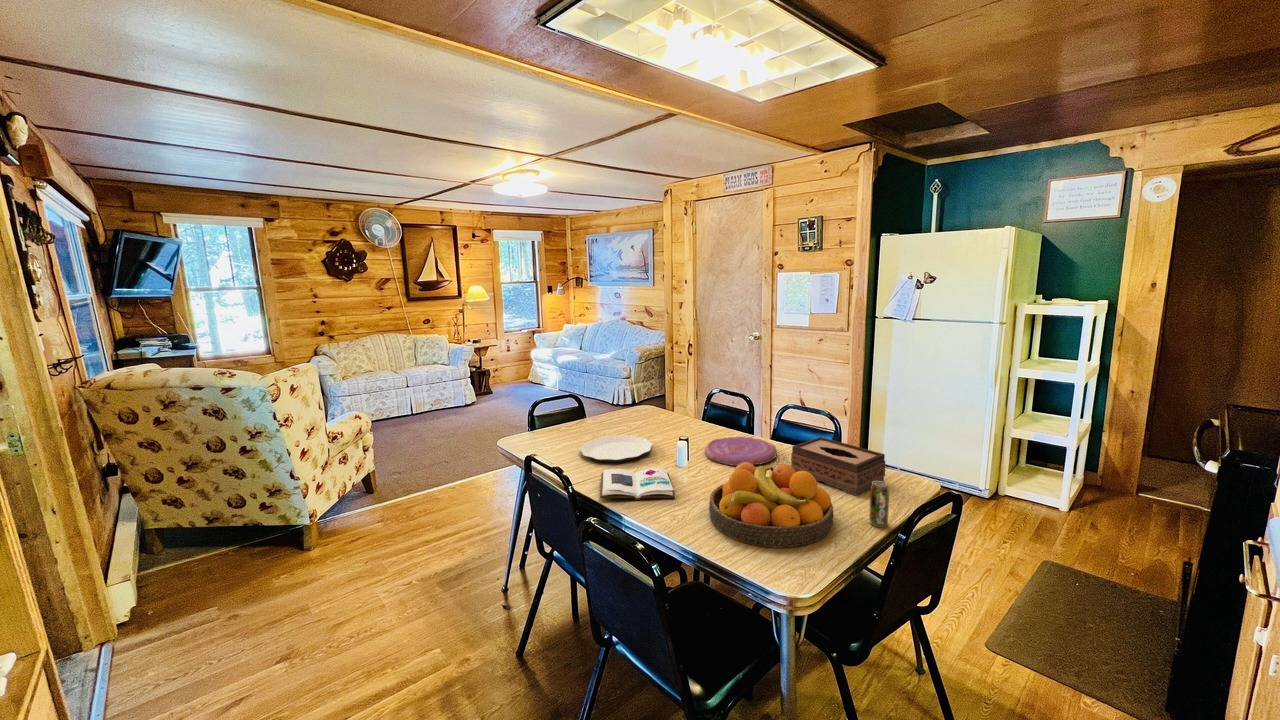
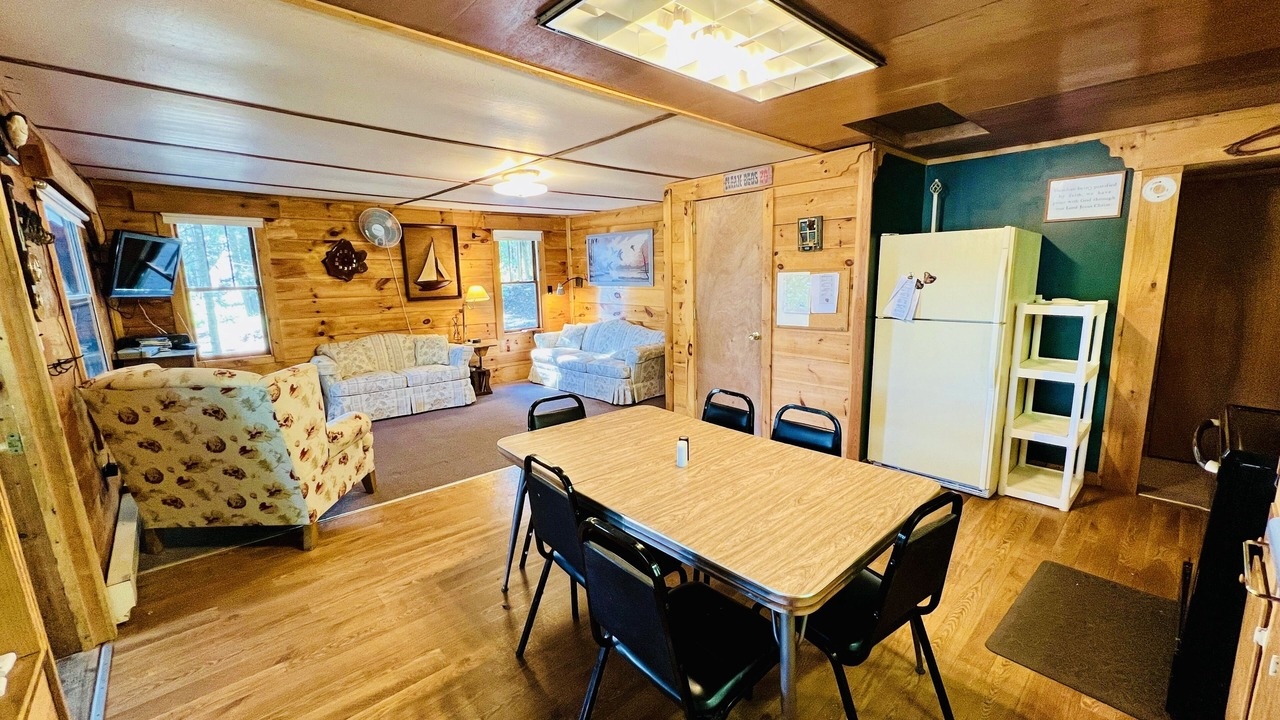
- tissue box (836, 464)
- plate (616, 449)
- fruit bowl (769, 492)
- book (636, 482)
- beverage can (879, 503)
- plate (740, 450)
